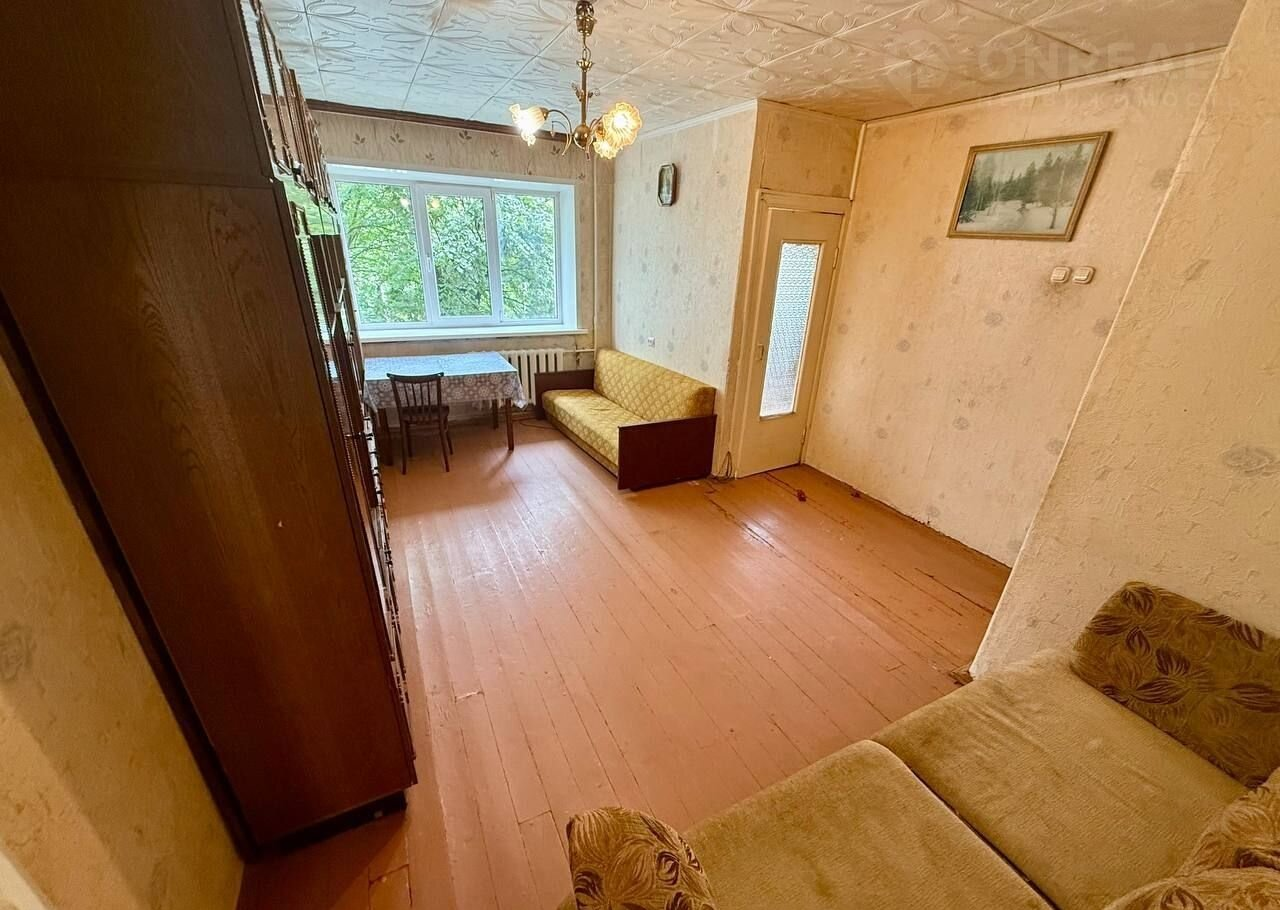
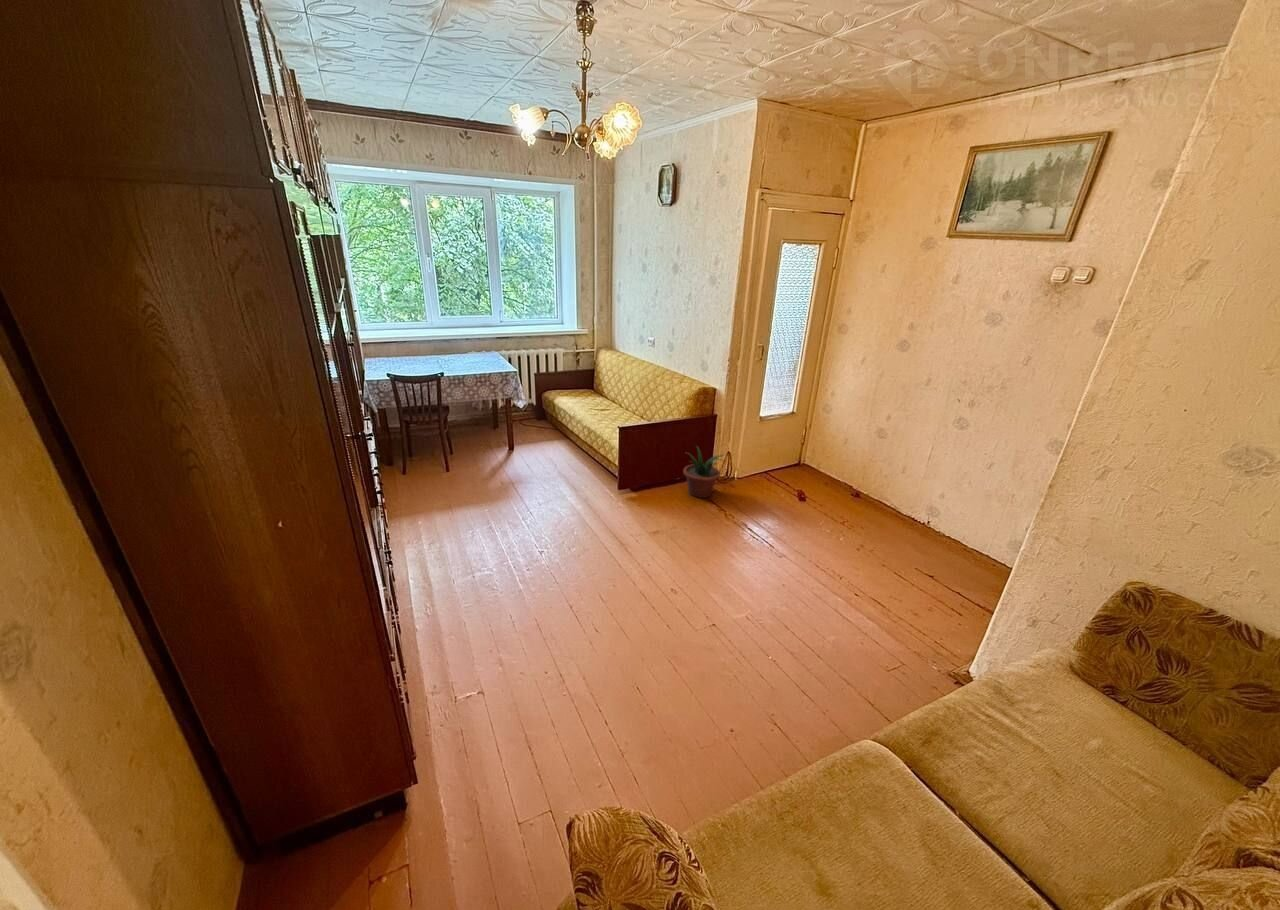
+ potted plant (704, 472)
